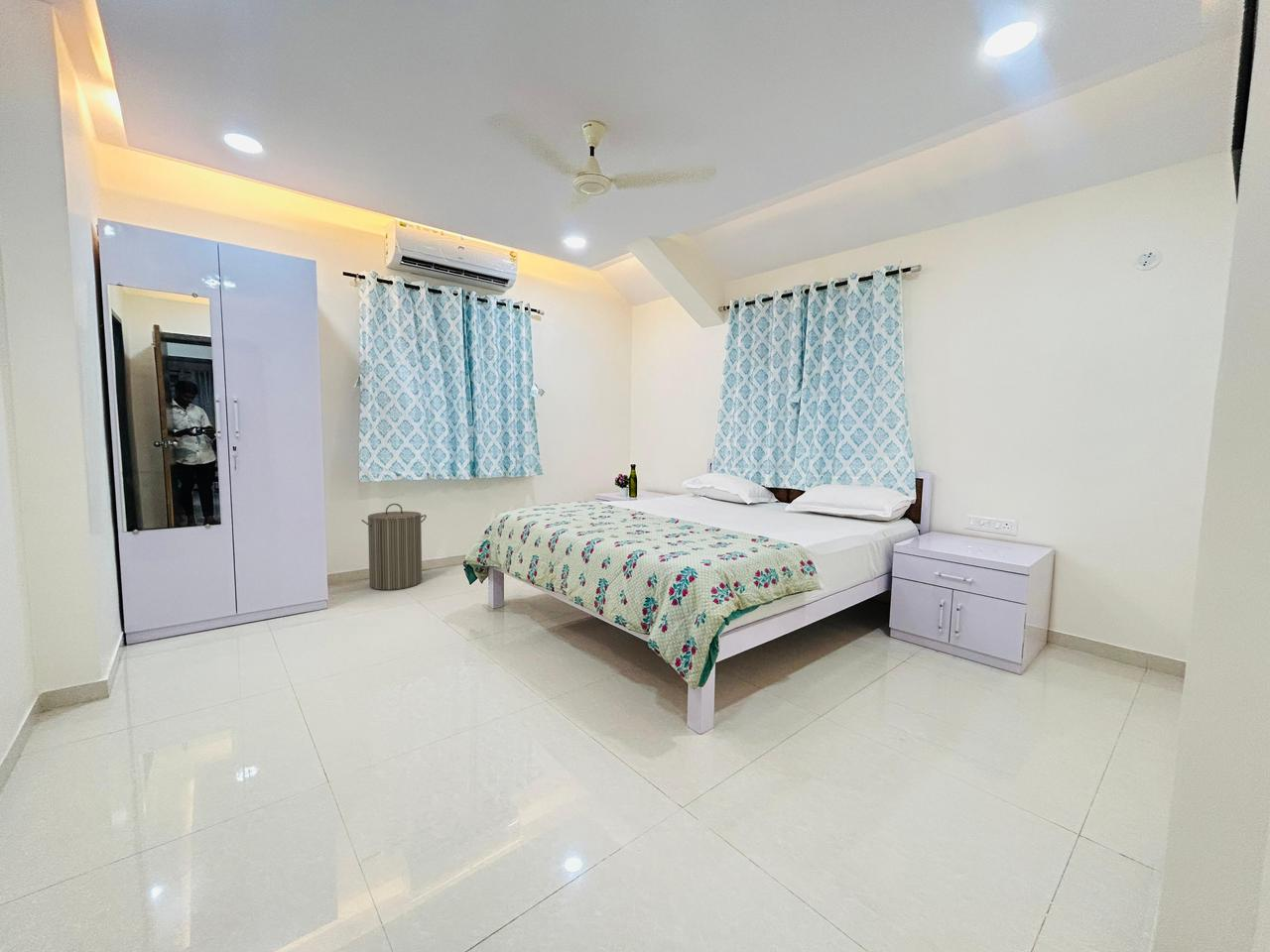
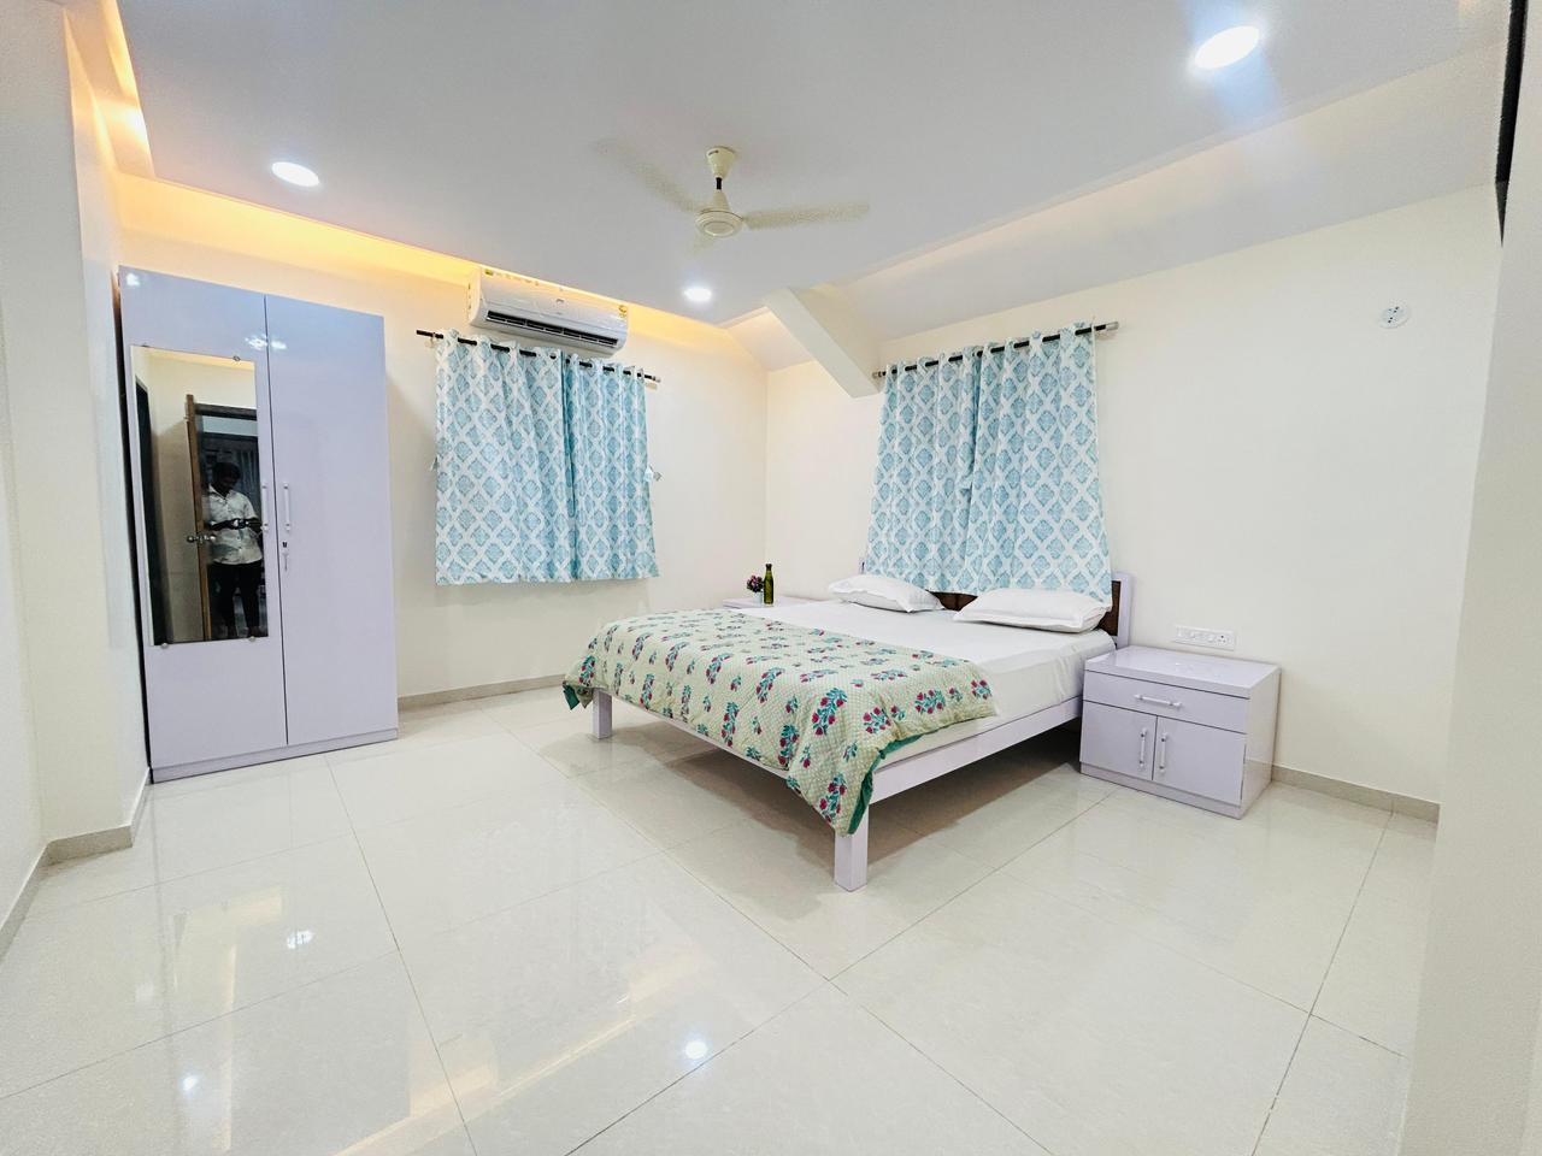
- laundry hamper (395, 543)
